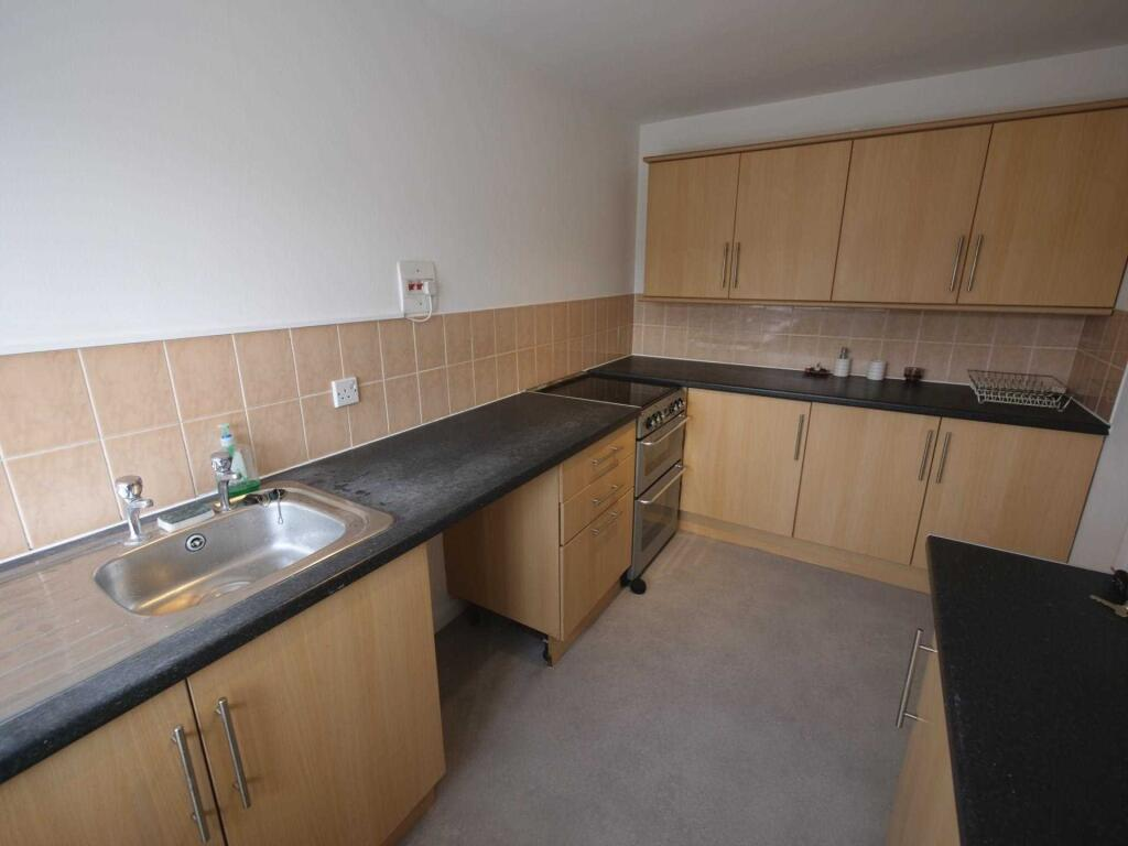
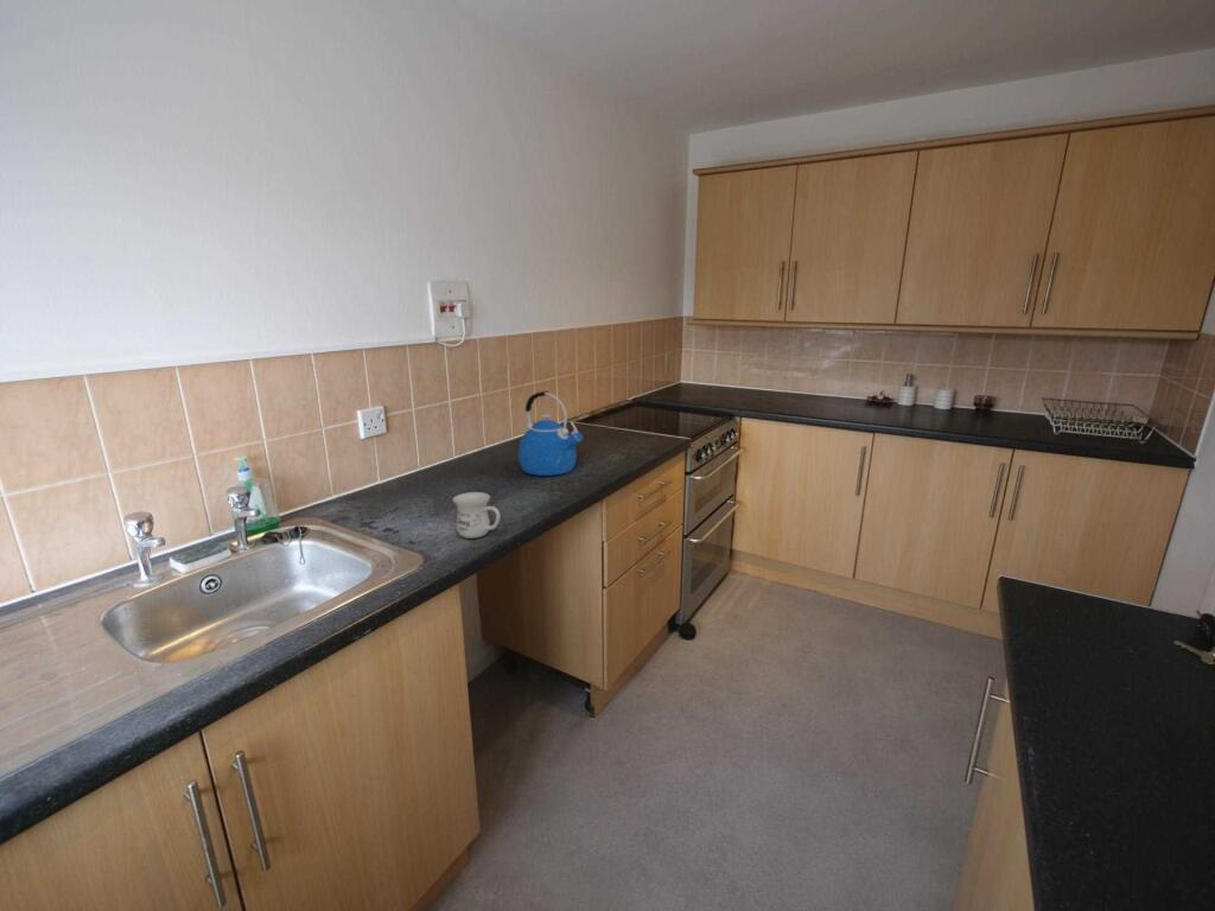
+ mug (478, 517)
+ kettle (552, 431)
